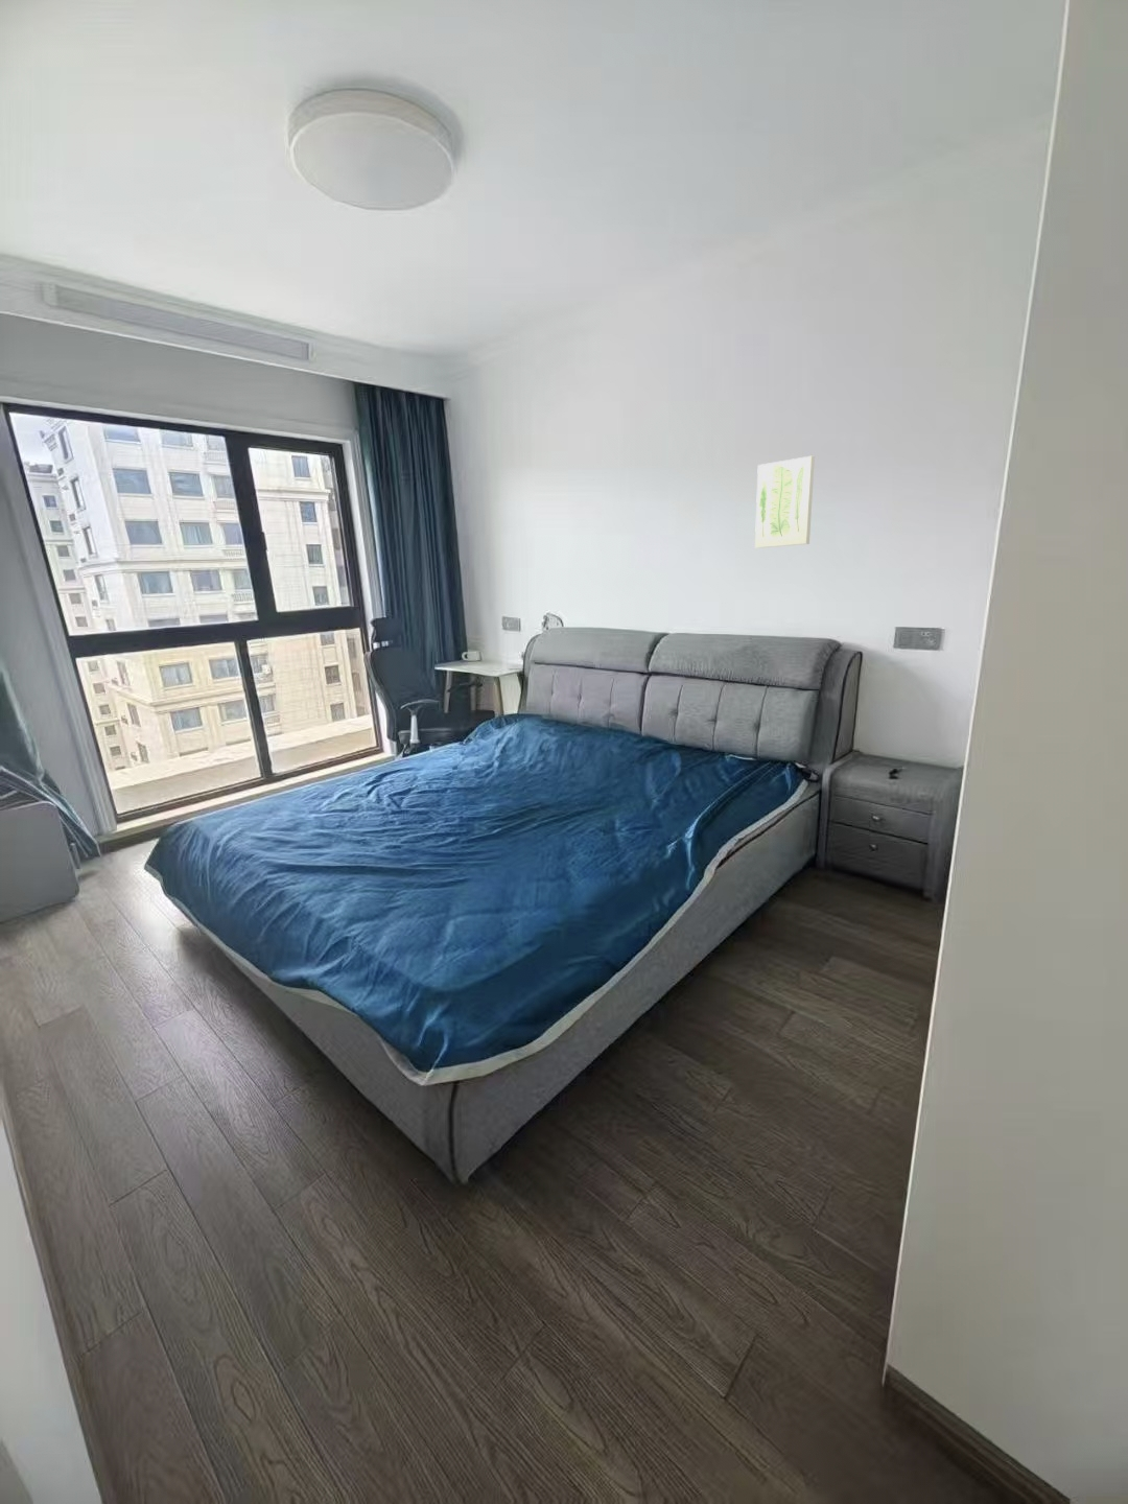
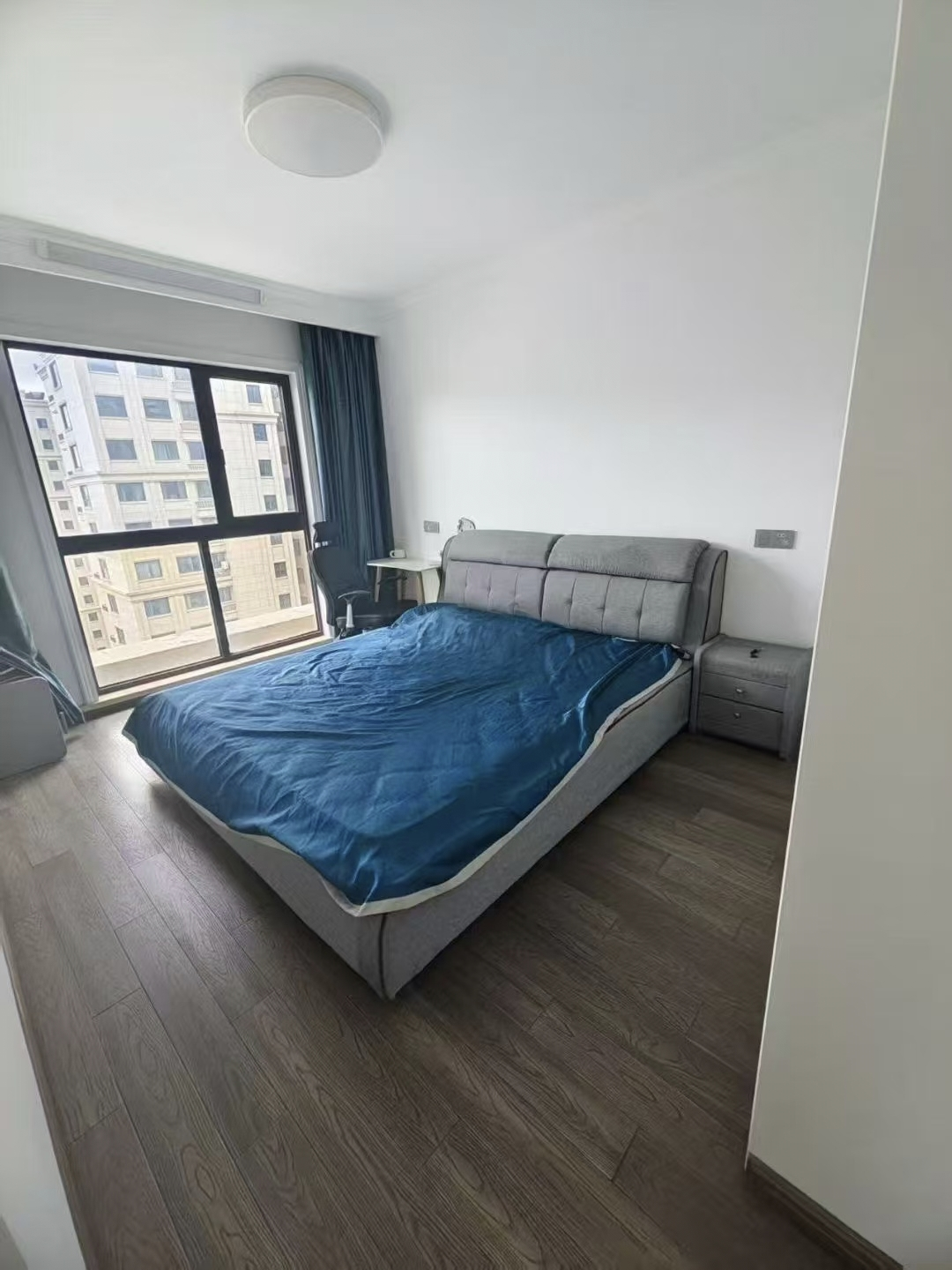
- wall art (783, 503)
